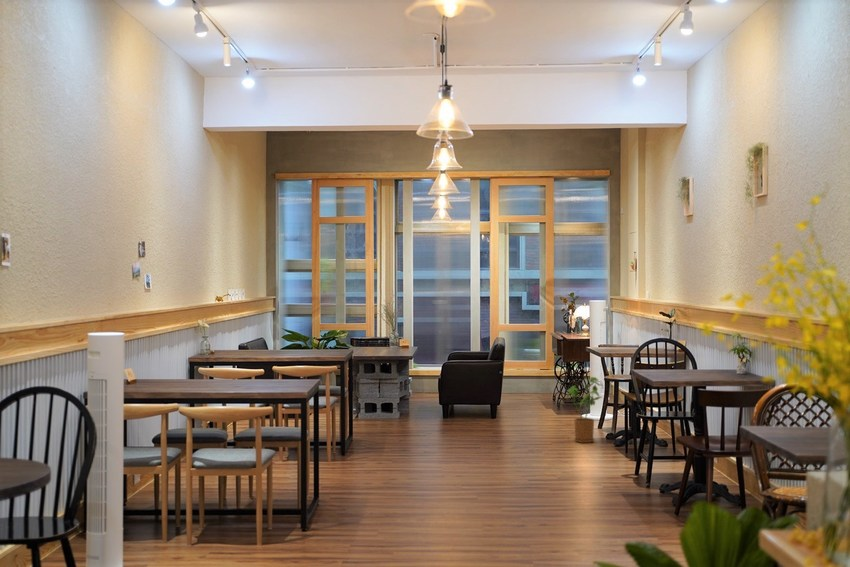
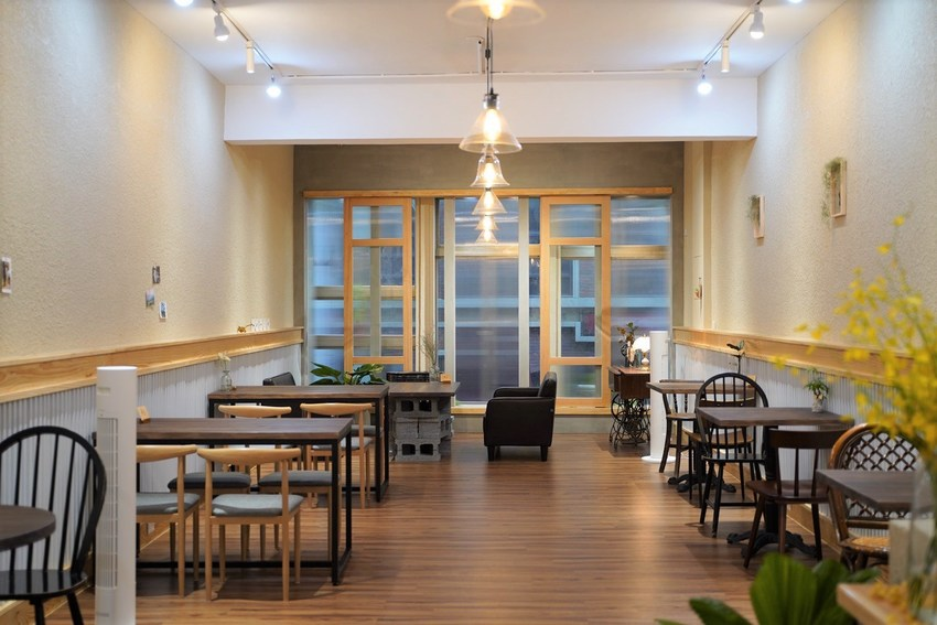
- house plant (586, 409)
